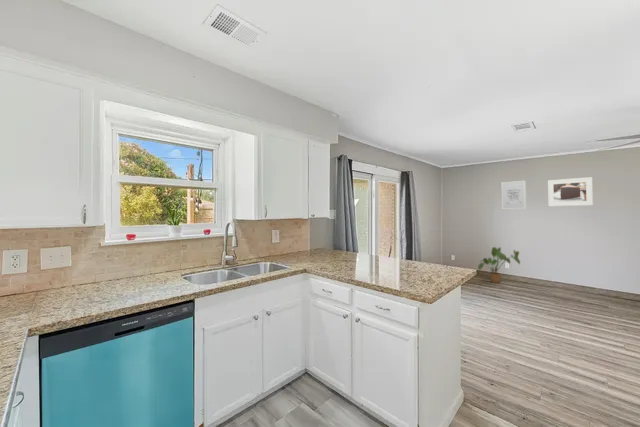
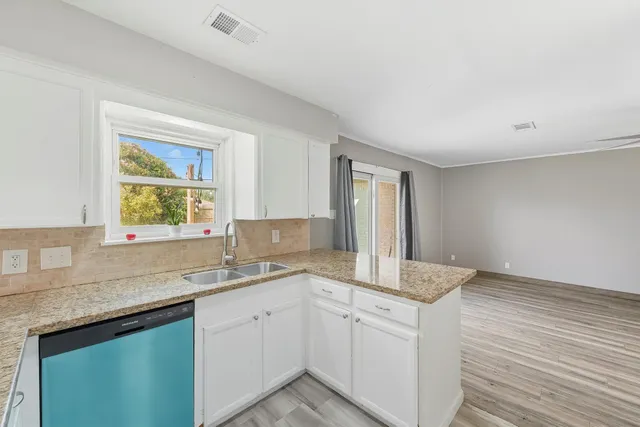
- wall art (513, 195)
- house plant (500, 265)
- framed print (569, 192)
